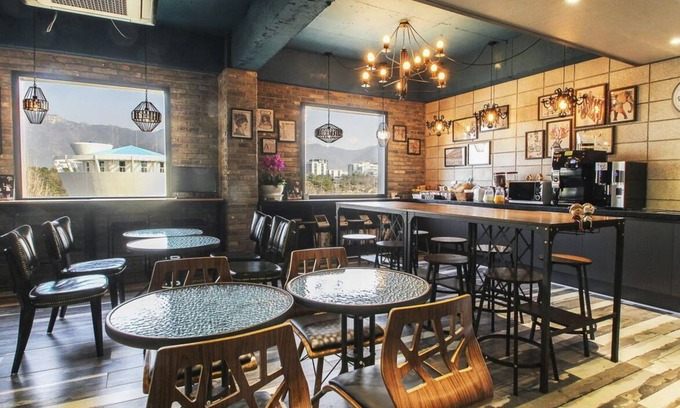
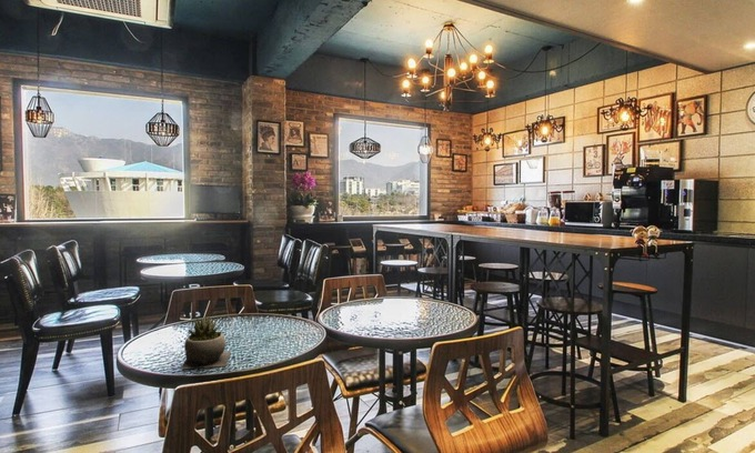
+ succulent plant (207, 339)
